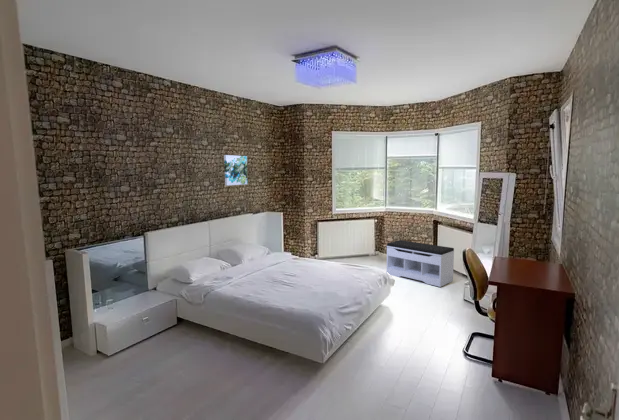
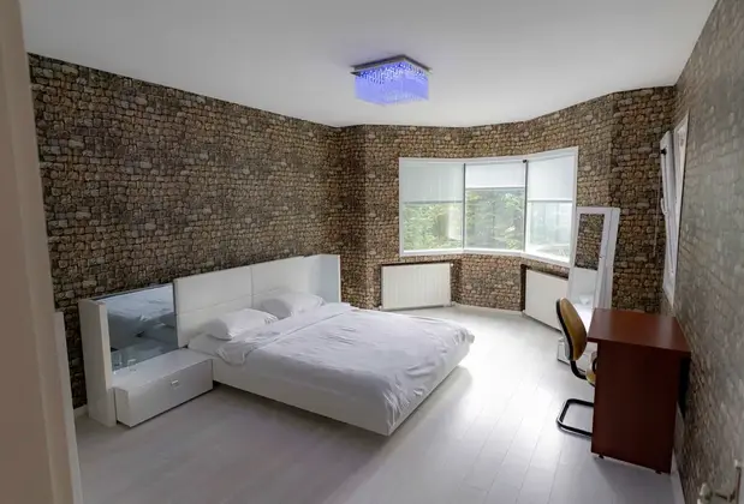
- bench (418, 261)
- wall art (236, 170)
